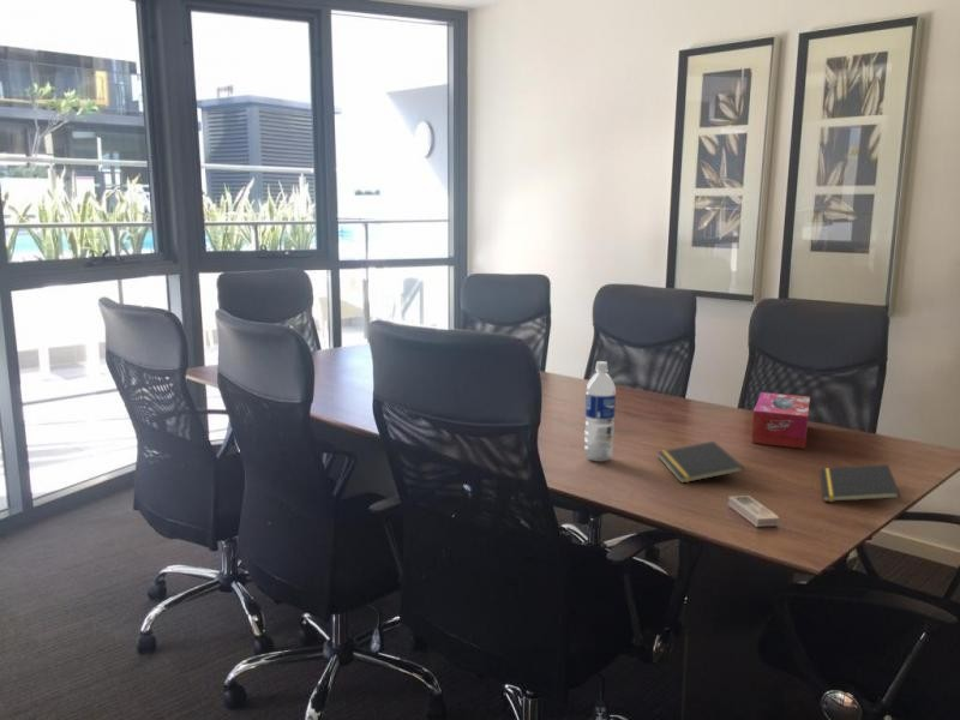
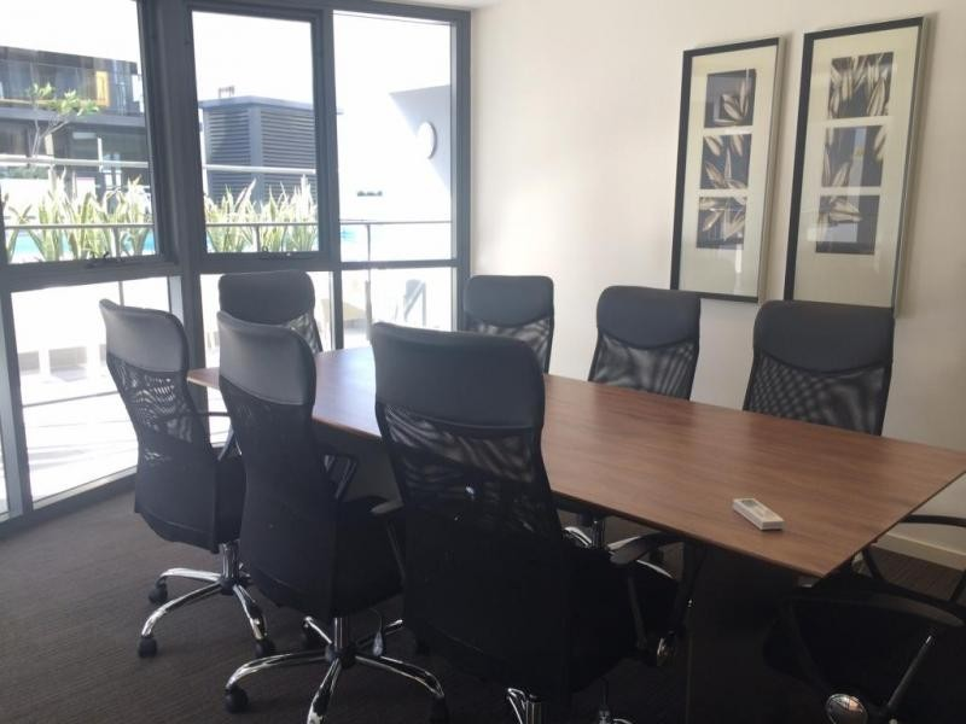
- water bottle (600, 410)
- tissue box (781, 418)
- notepad (697, 461)
- notepad (857, 481)
